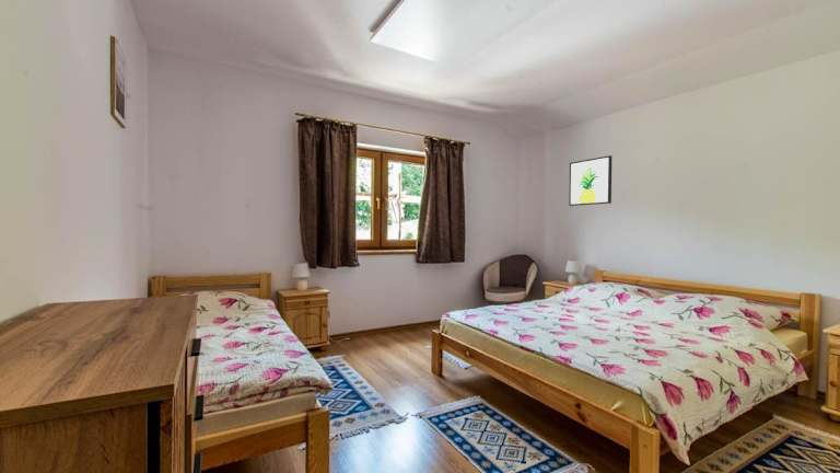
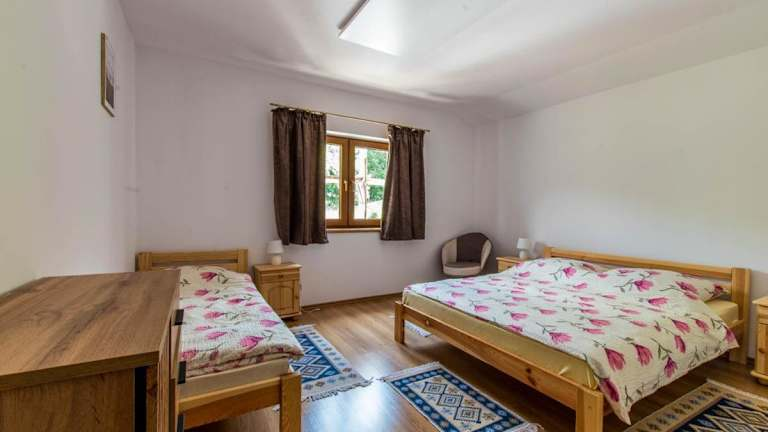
- wall art (588, 182)
